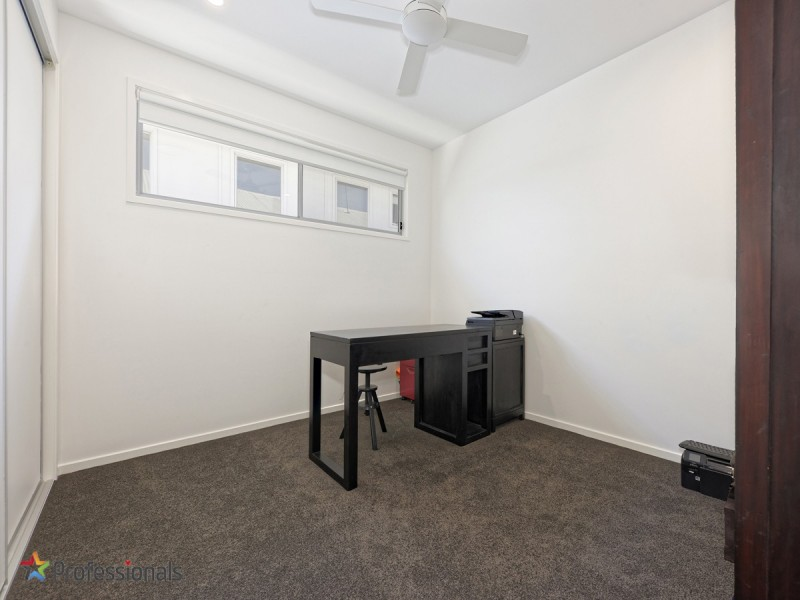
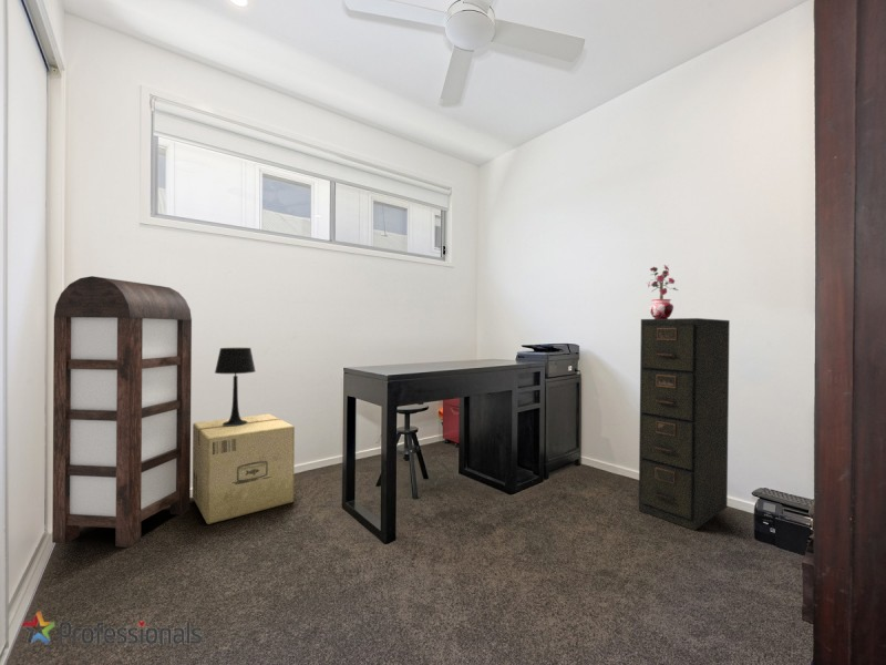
+ potted plant (662, 291)
+ cardboard box (243, 461)
+ filing cabinet (682, 415)
+ table lamp (235, 386)
+ bookshelf (127, 402)
